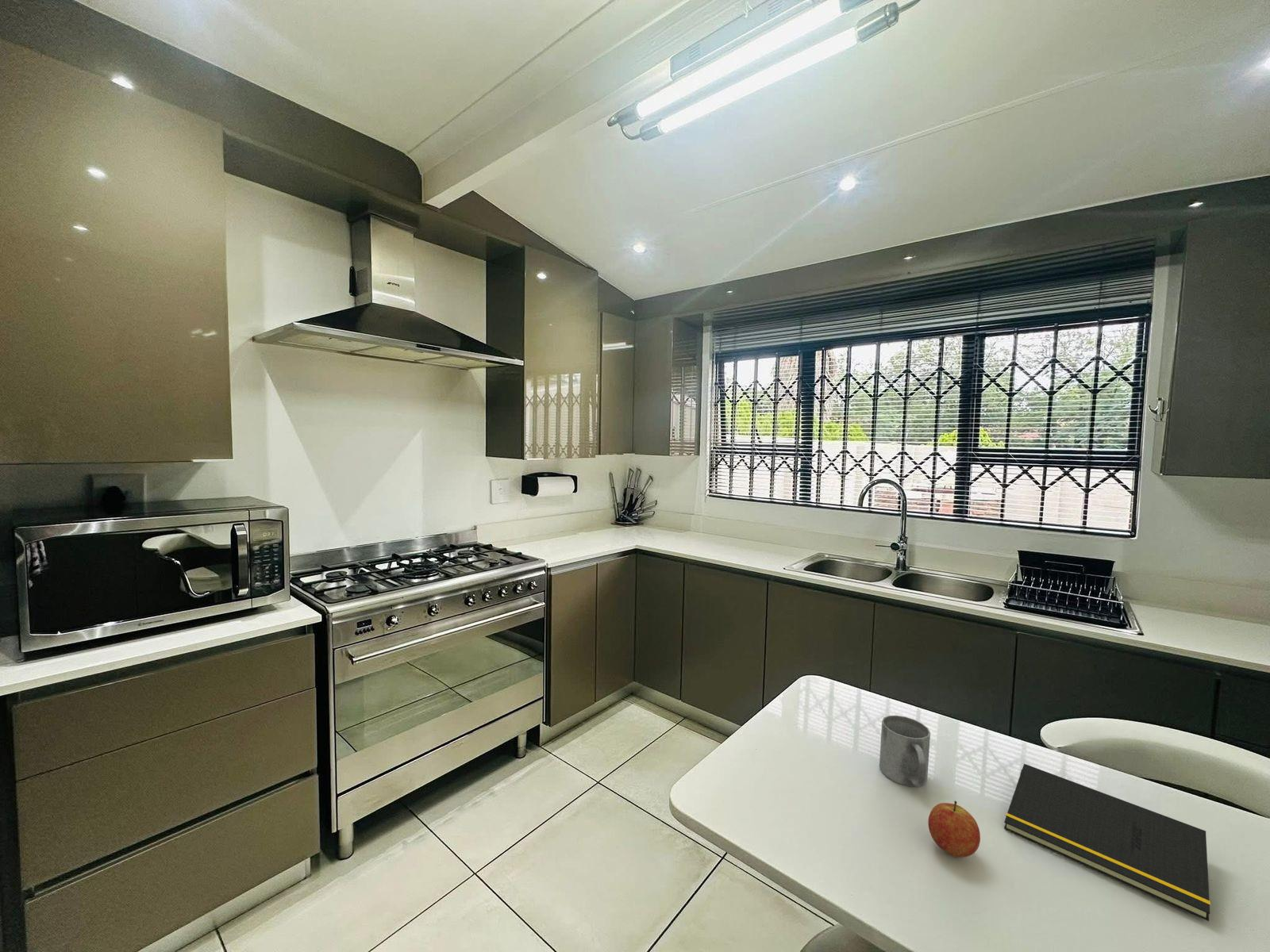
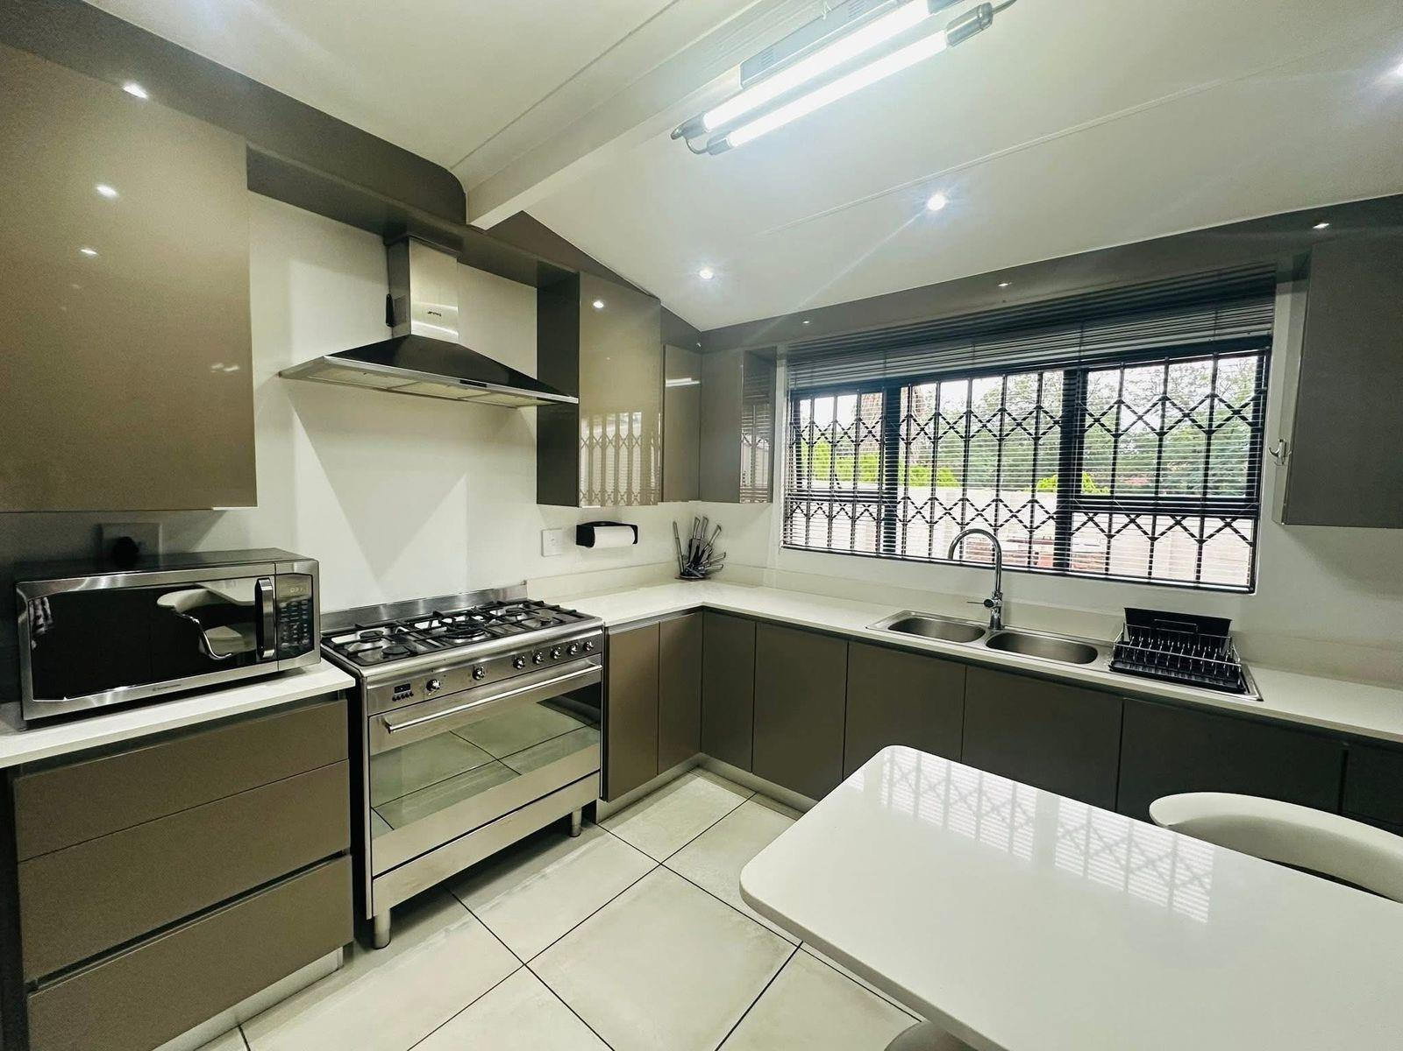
- mug (908, 754)
- notepad (1101, 829)
- fruit (953, 826)
